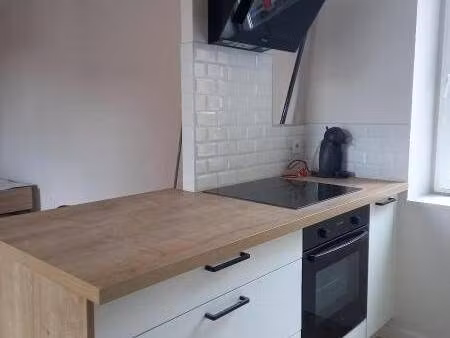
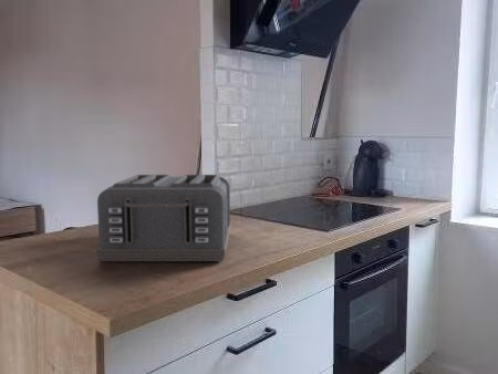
+ toaster (169, 214)
